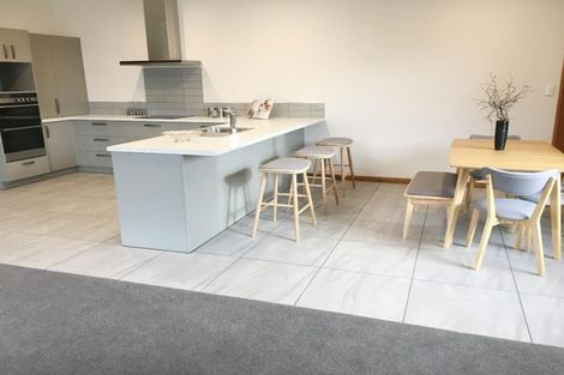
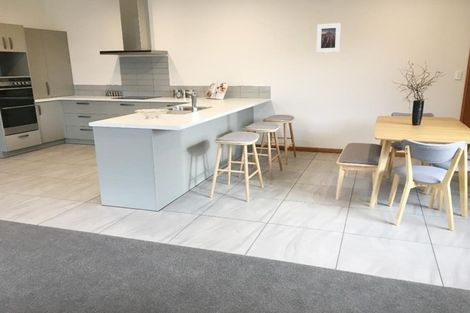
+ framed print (328, 38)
